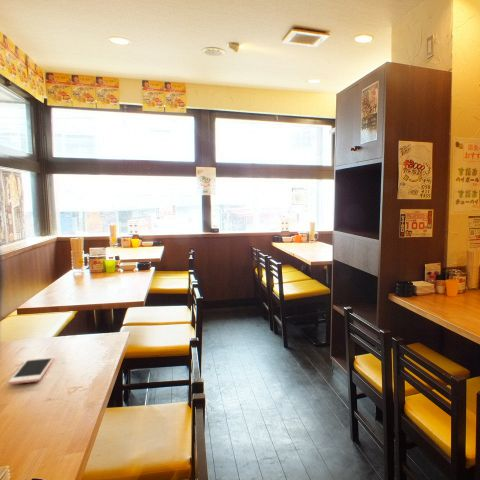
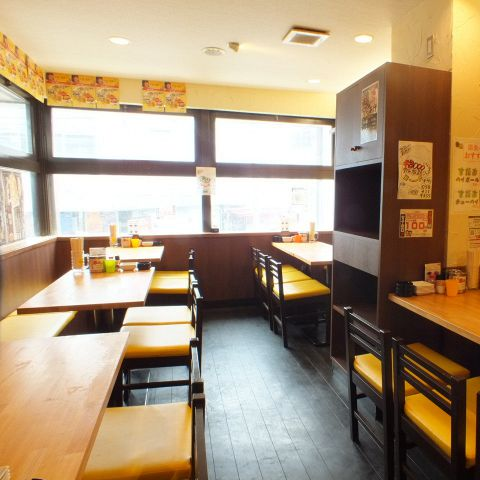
- cell phone (33, 369)
